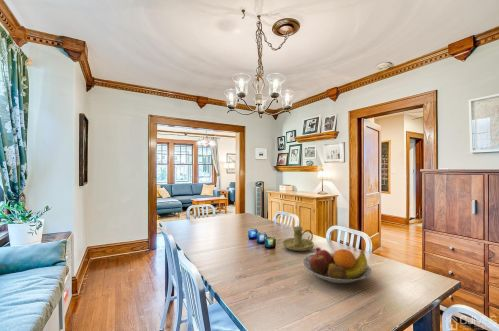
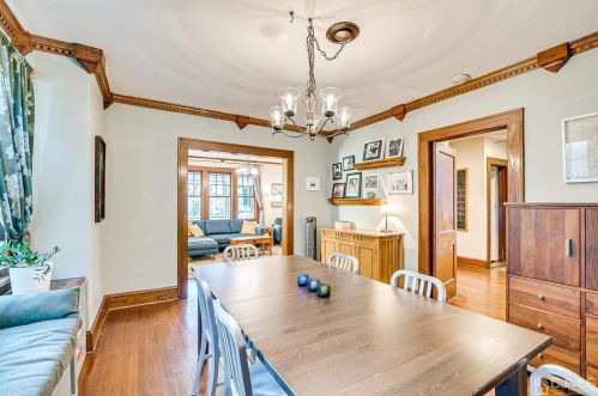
- candle holder (300, 237)
- fruit bowl (335, 262)
